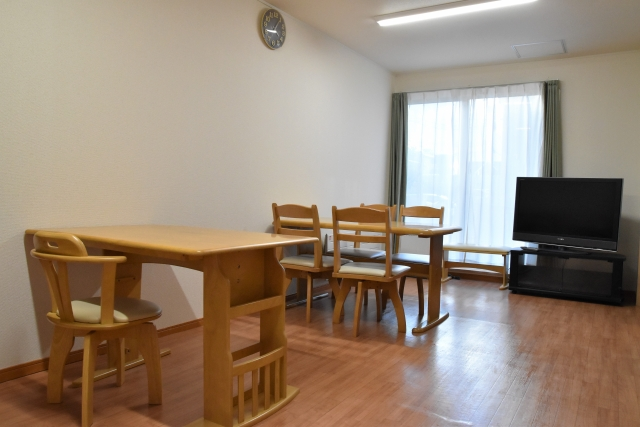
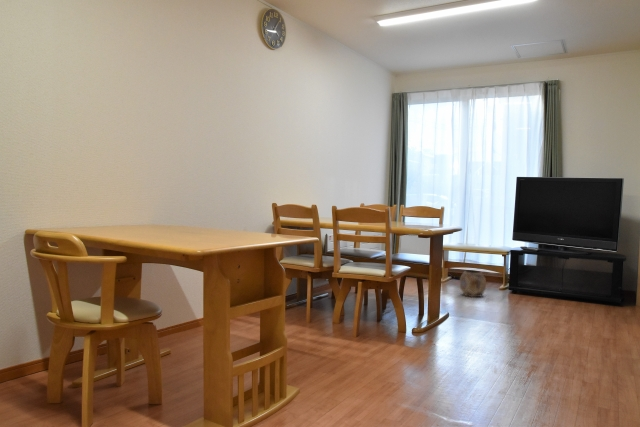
+ planter (472, 283)
